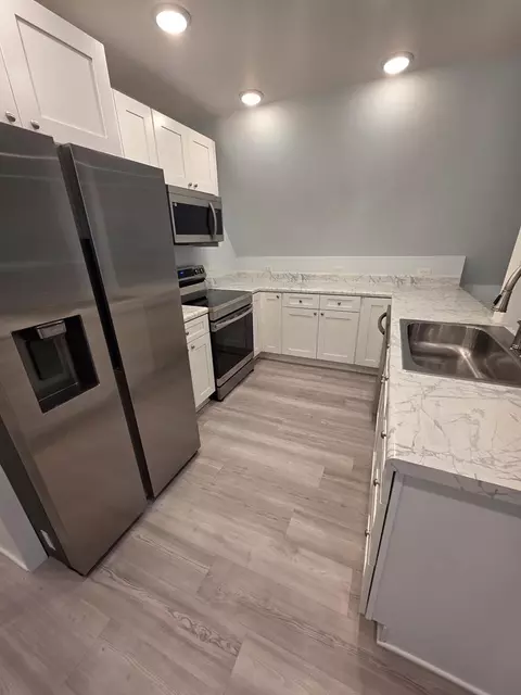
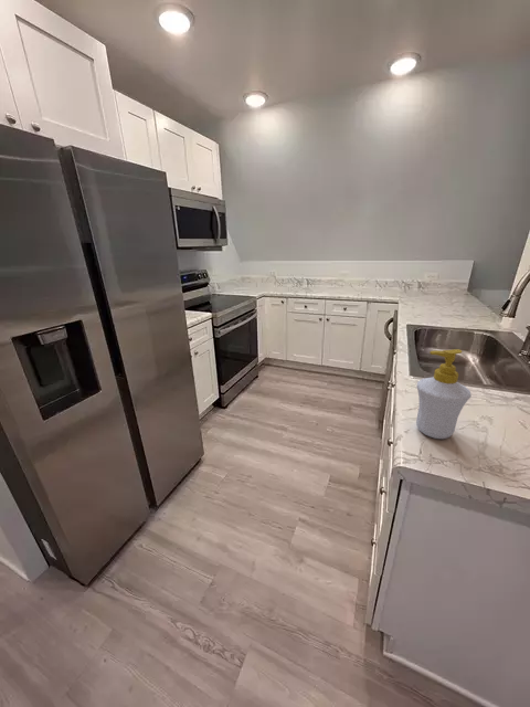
+ soap bottle (442, 392)
